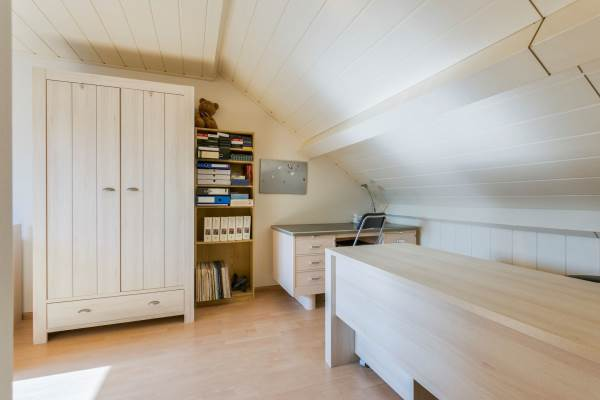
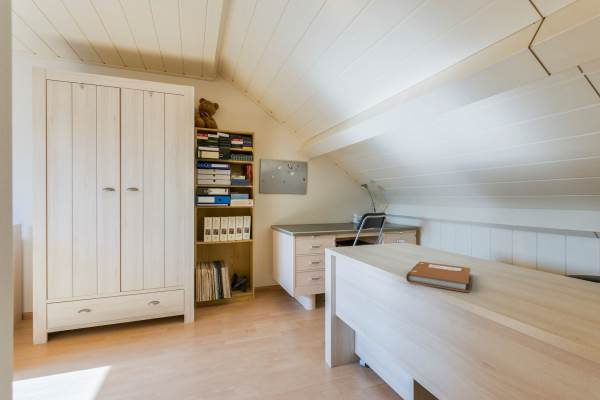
+ notebook (439, 274)
